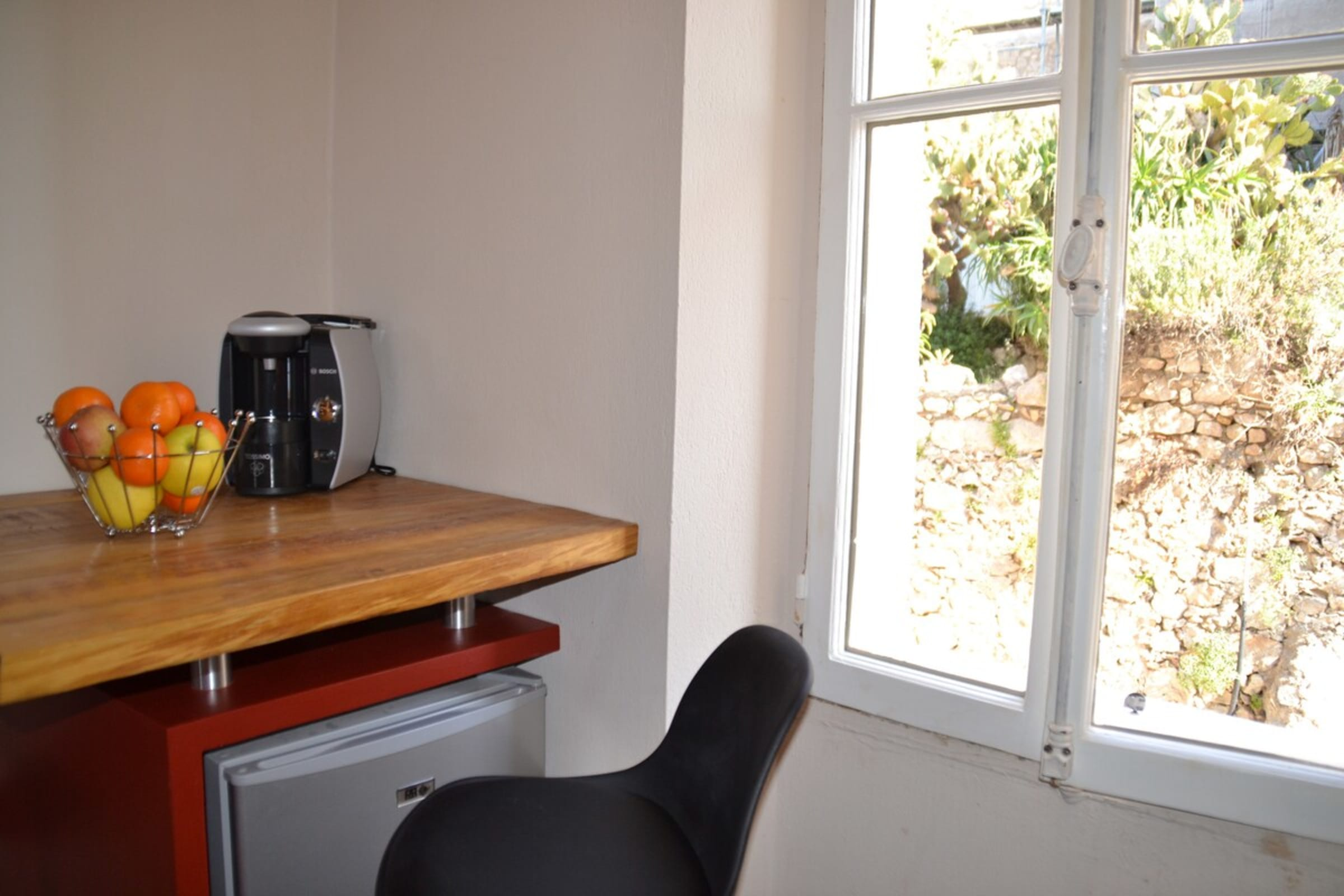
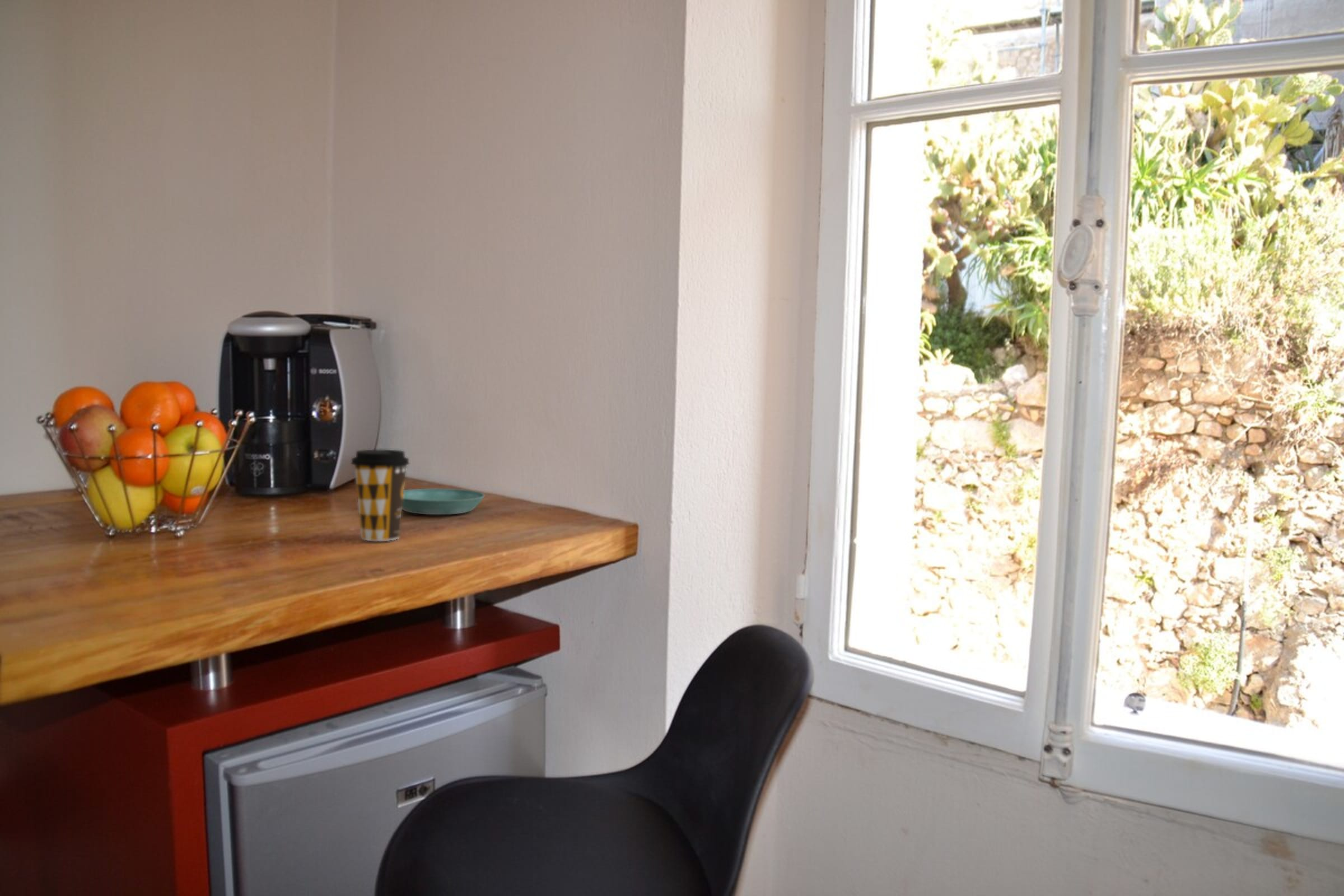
+ saucer (437, 502)
+ coffee cup (380, 494)
